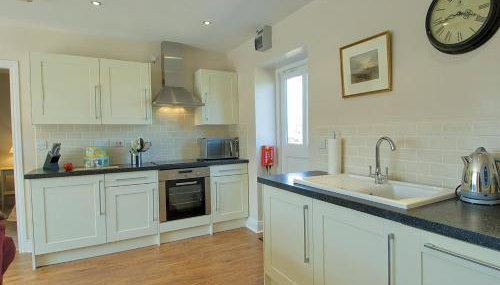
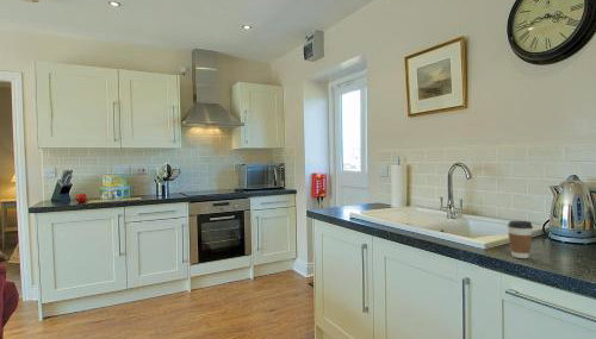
+ coffee cup (520, 239)
